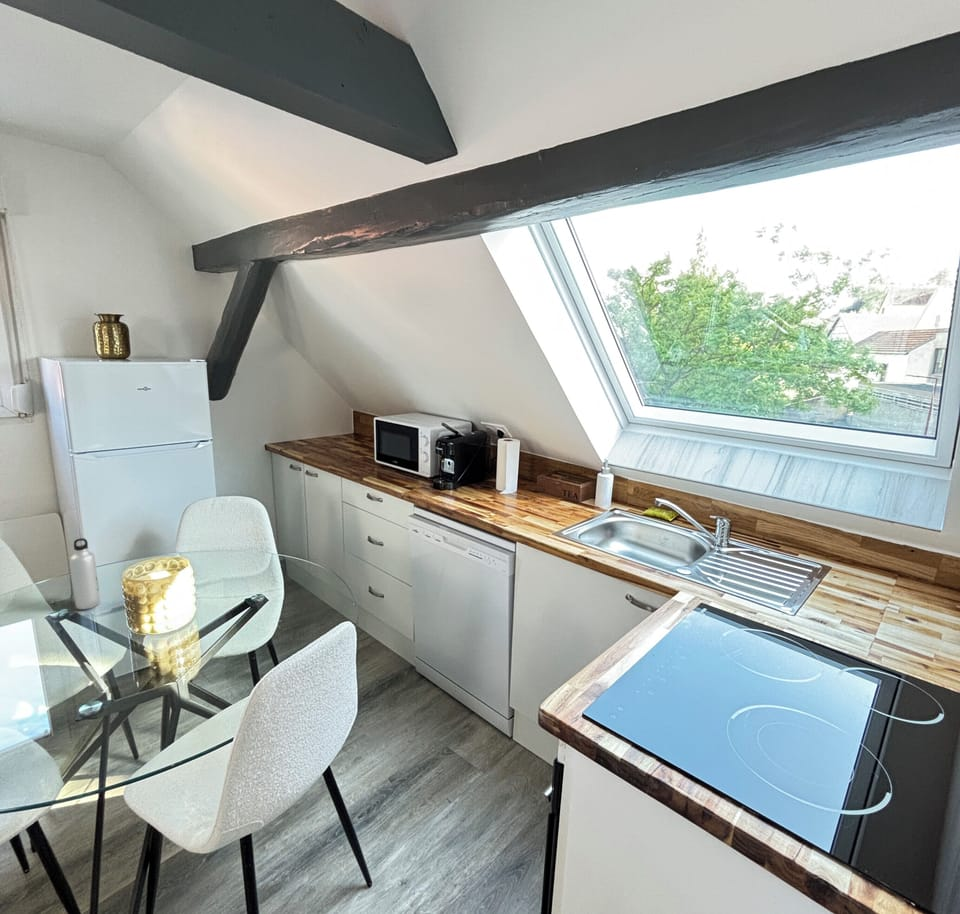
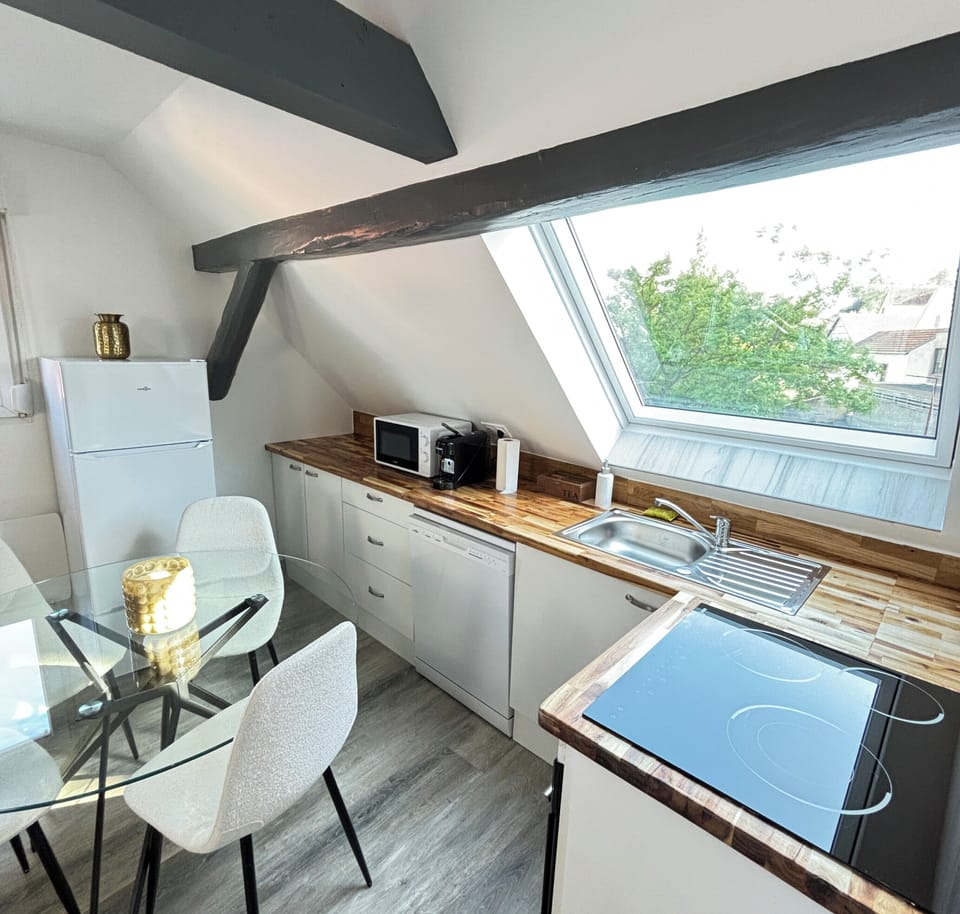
- water bottle (84, 572)
